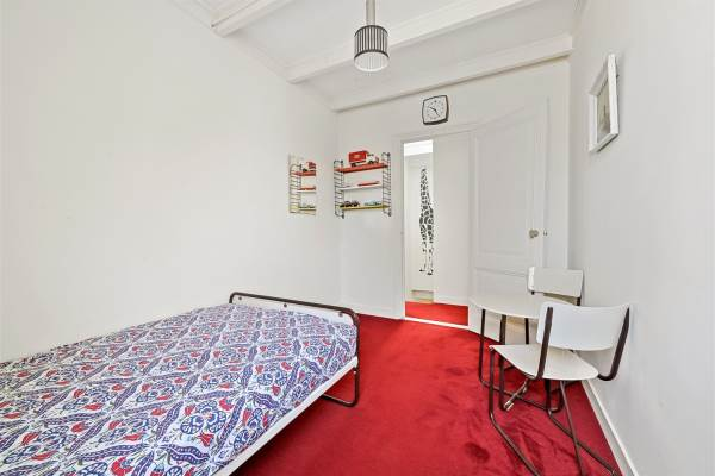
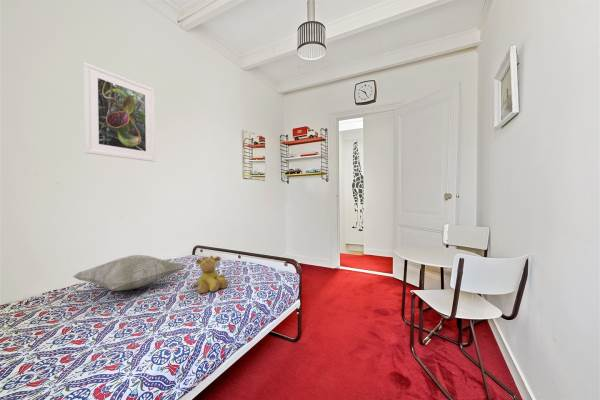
+ decorative pillow (133, 271)
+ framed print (123, 117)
+ giraffe plush (210, 272)
